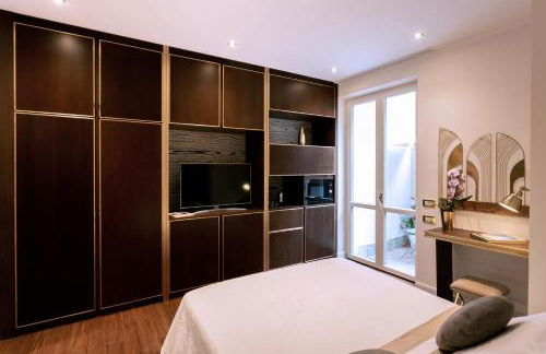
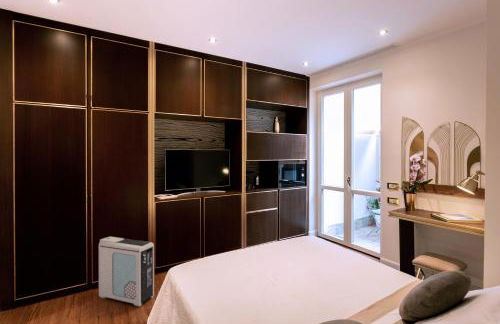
+ air purifier (126, 268)
